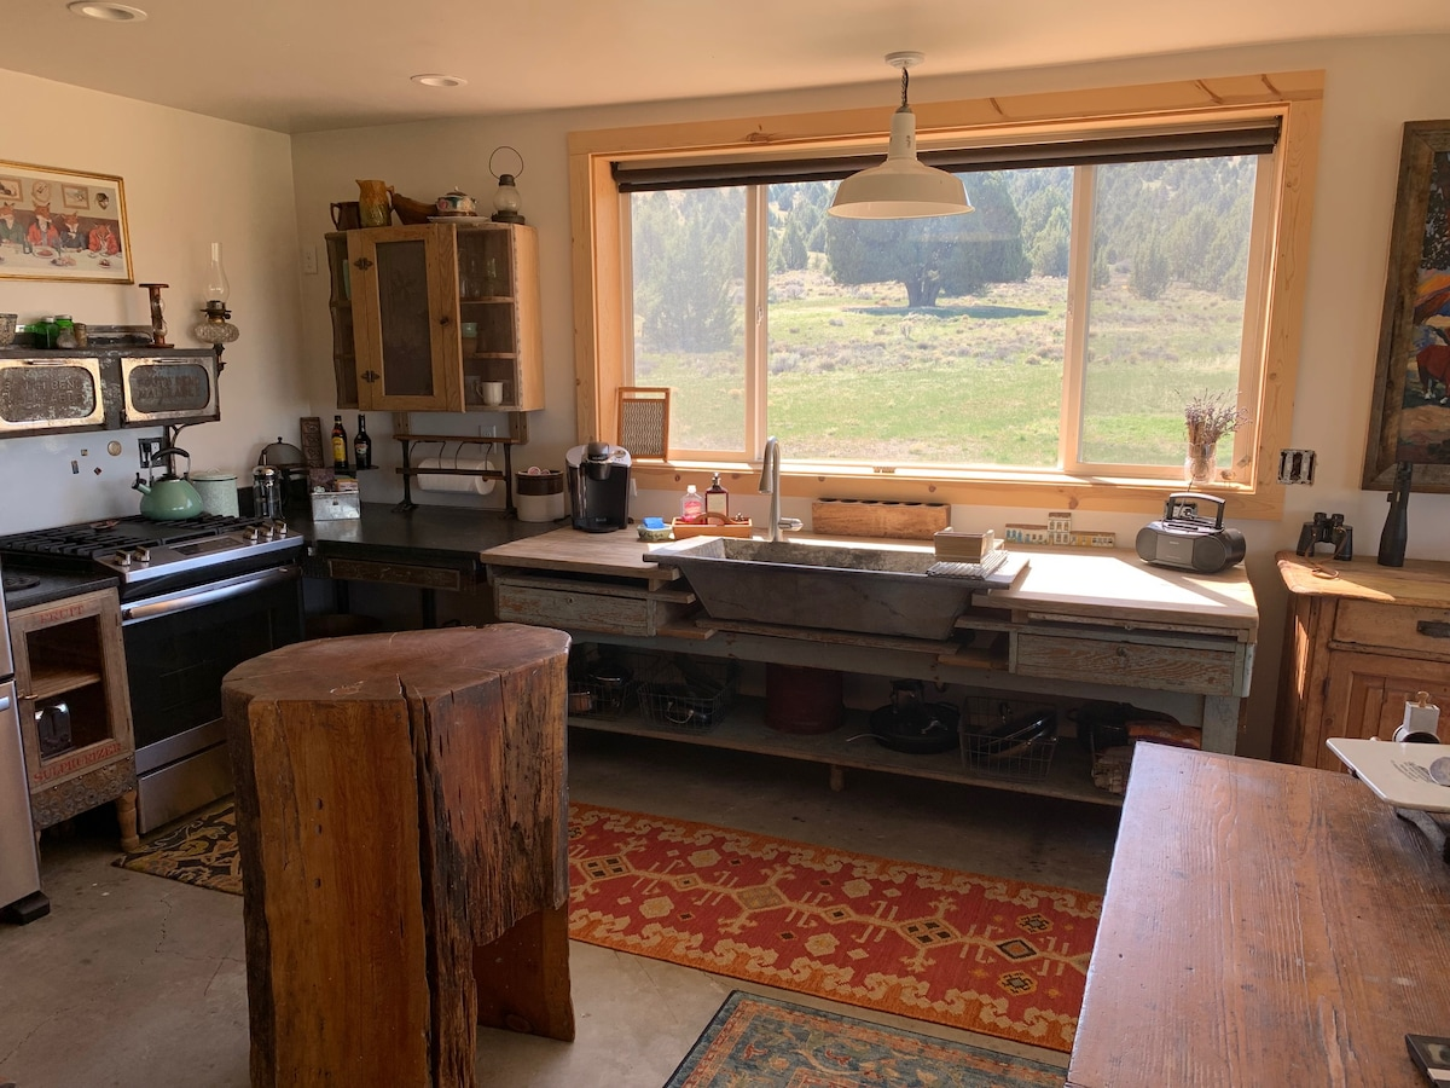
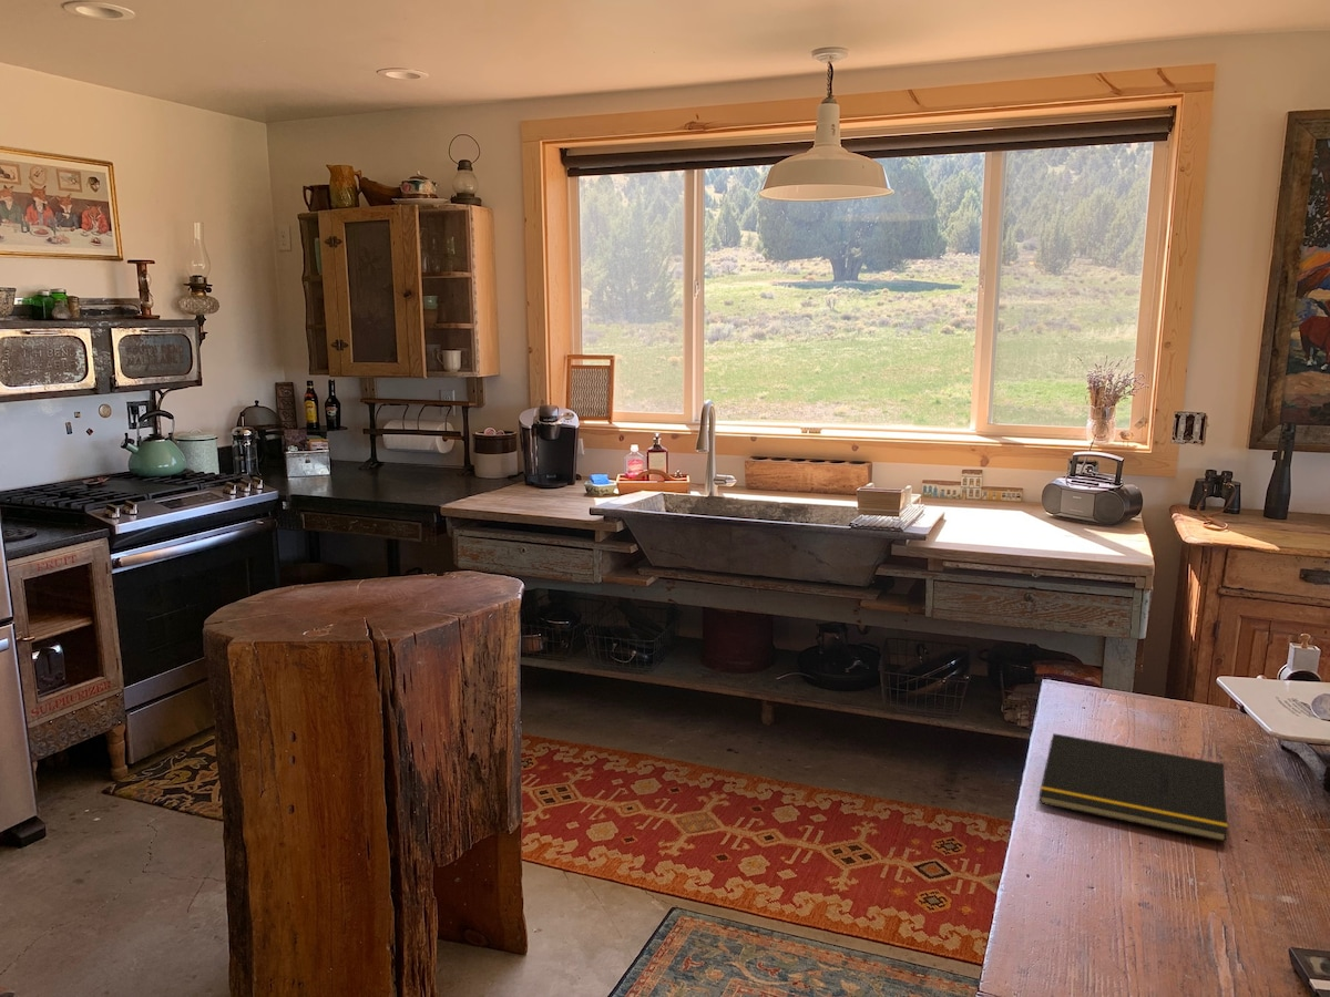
+ notepad (1132, 783)
